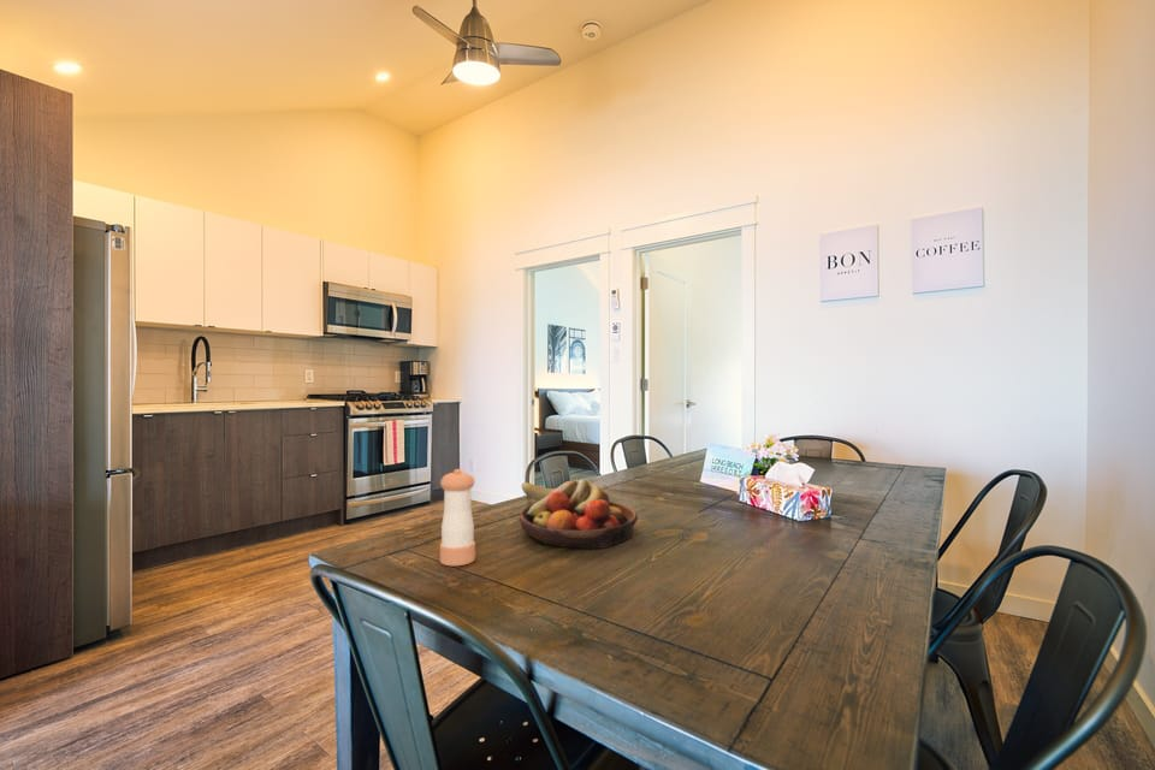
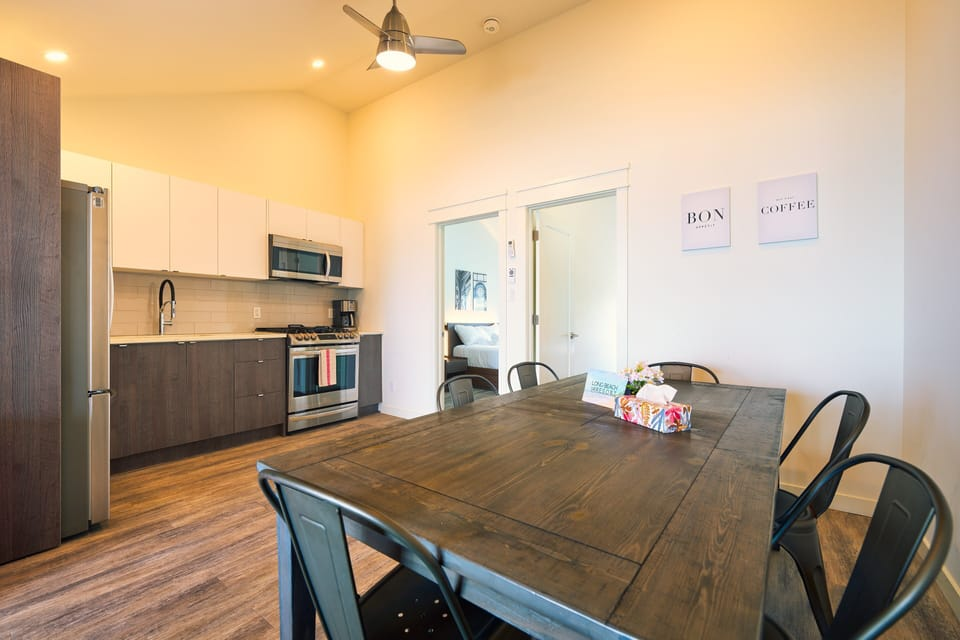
- pepper shaker (457, 514)
- fruit bowl (576, 508)
